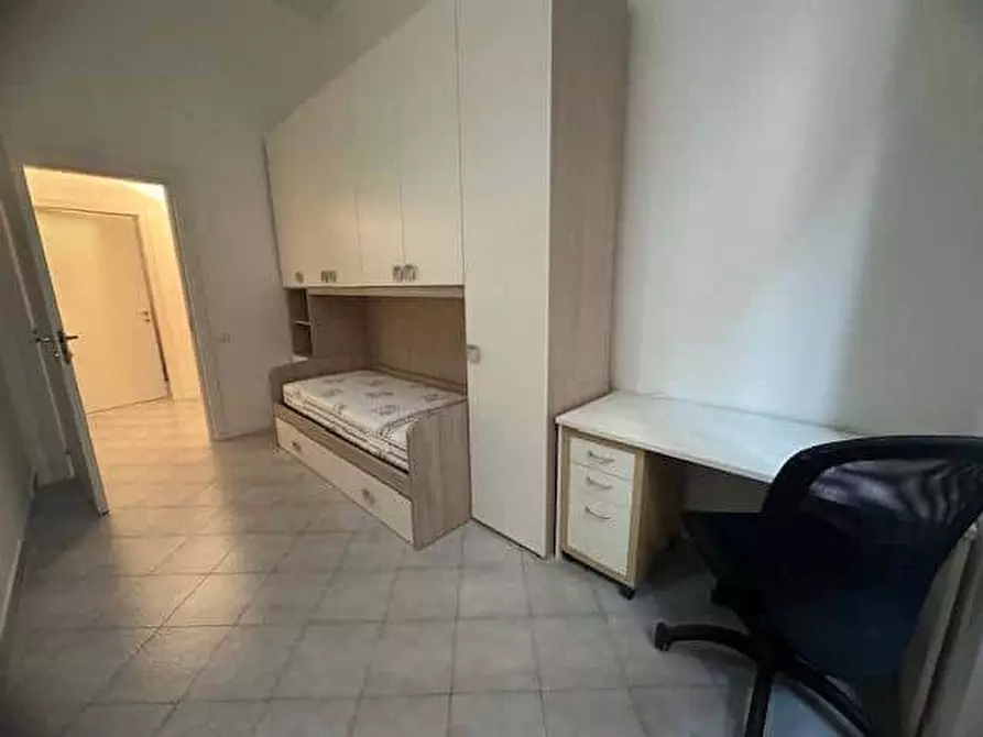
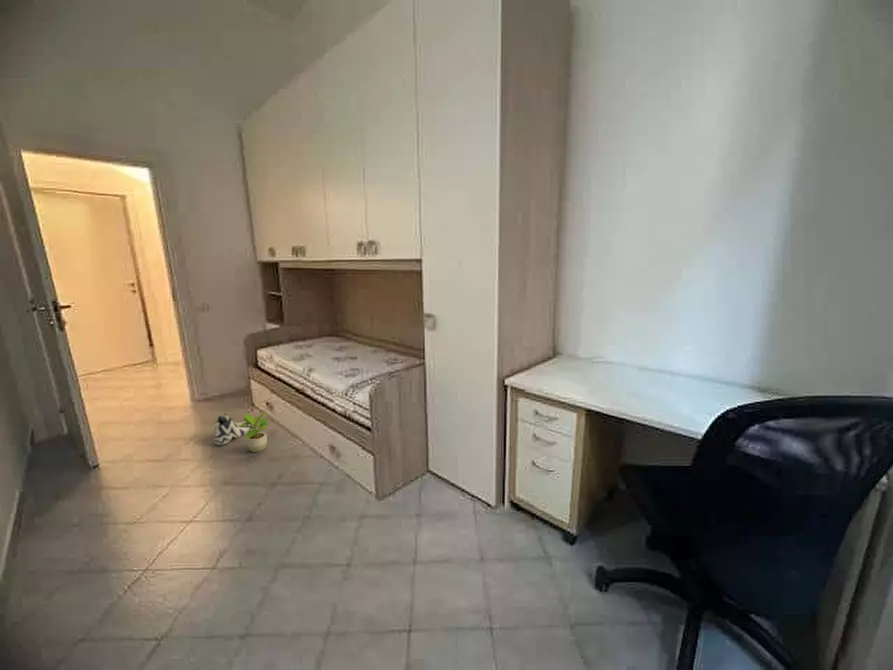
+ sneaker (231, 423)
+ potted plant (252, 432)
